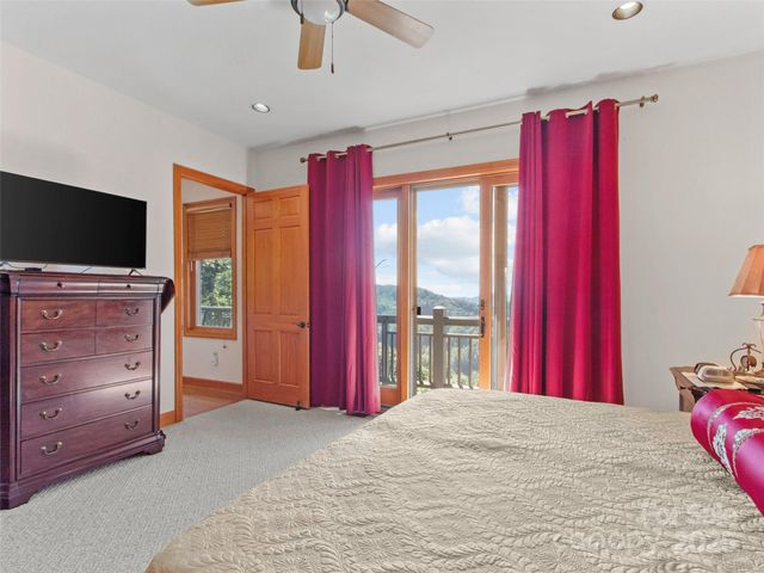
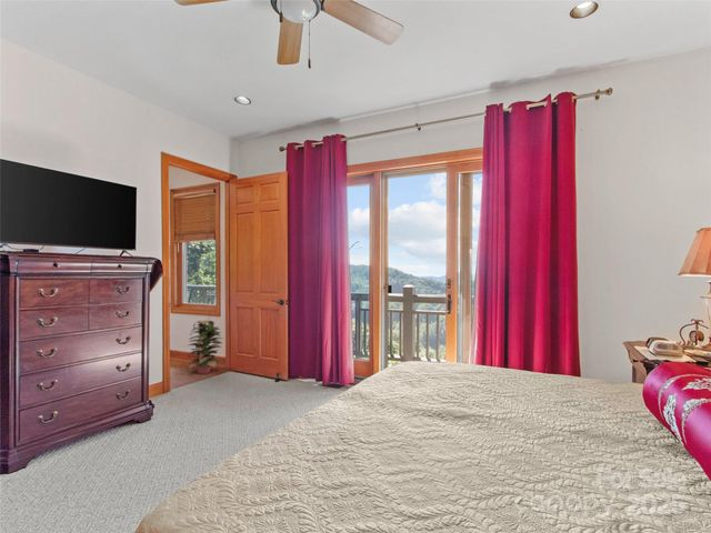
+ decorative plant (204, 345)
